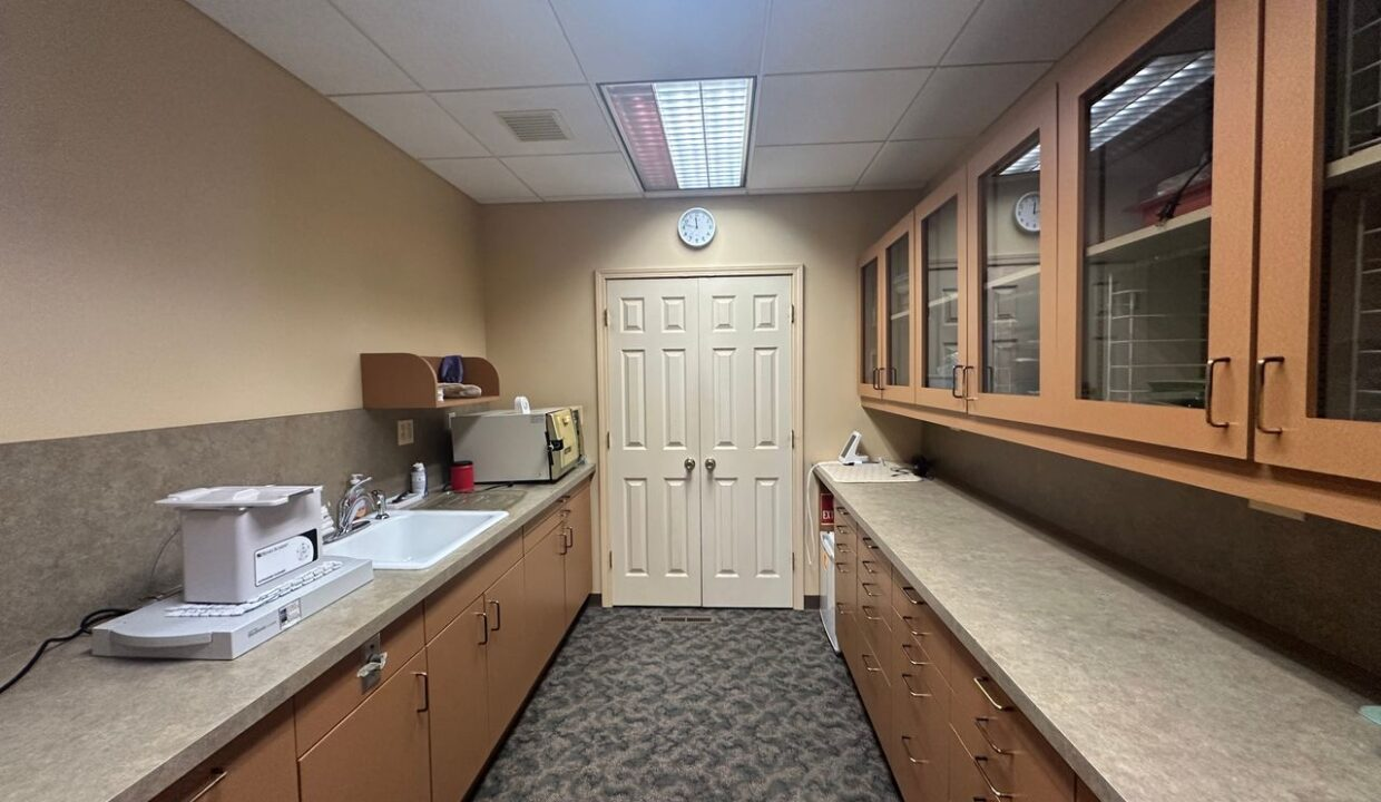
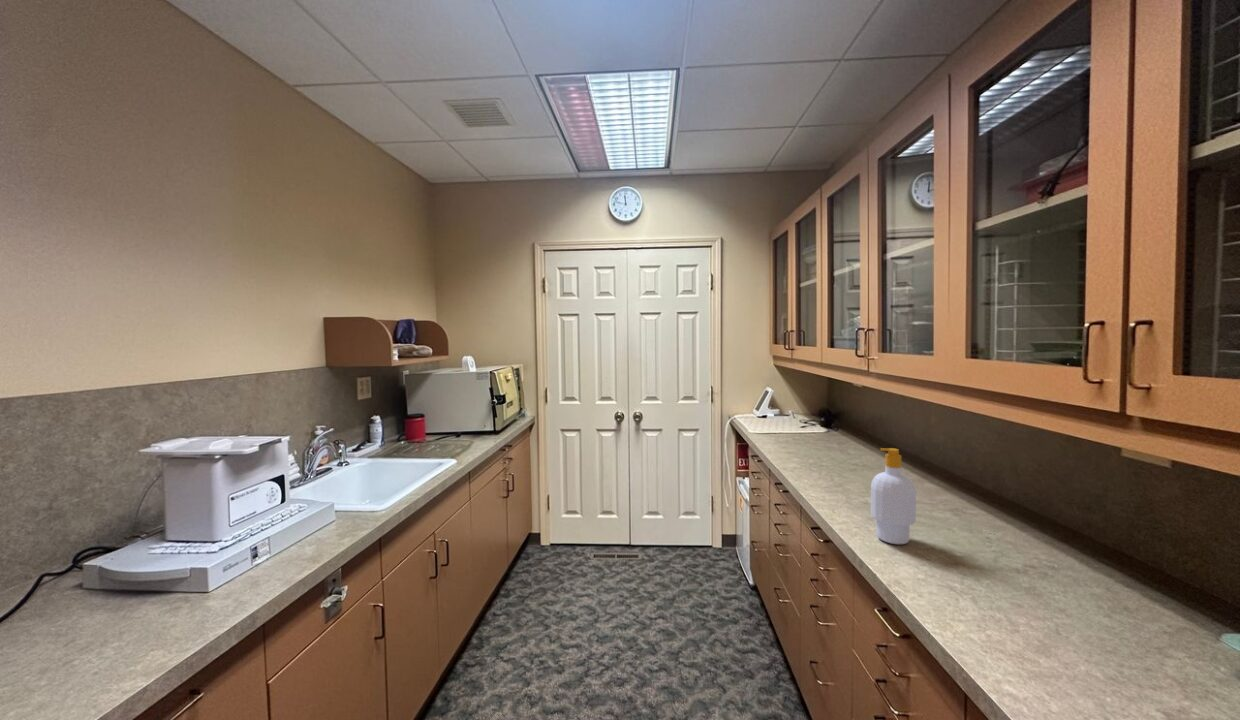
+ soap bottle (892, 494)
